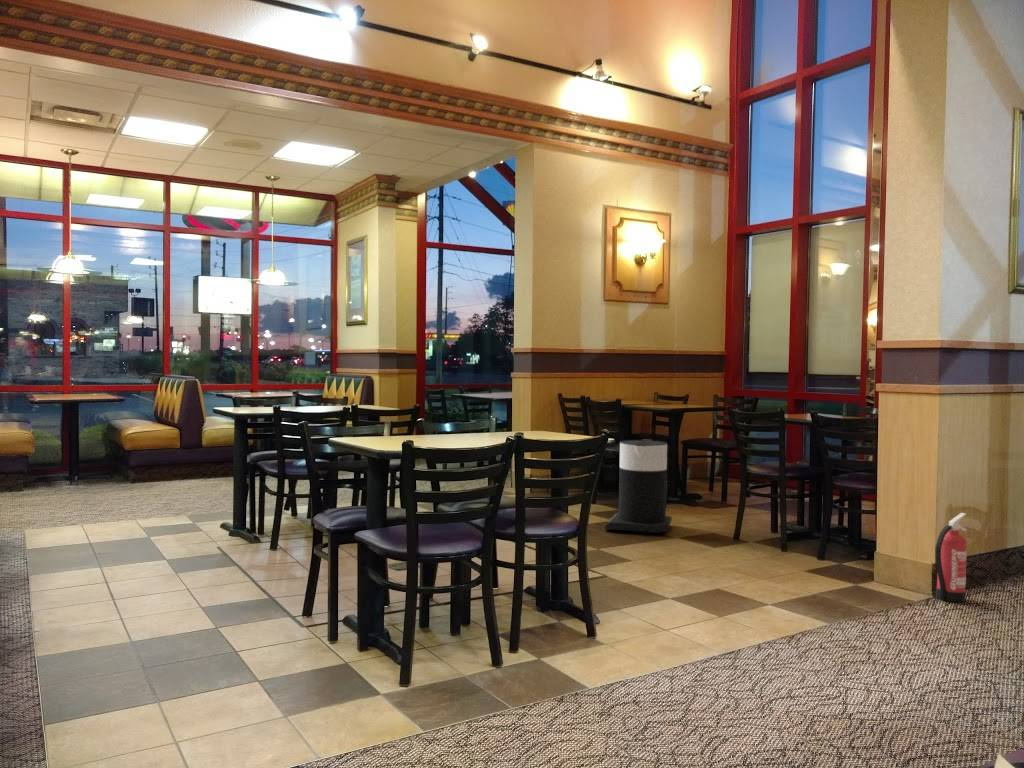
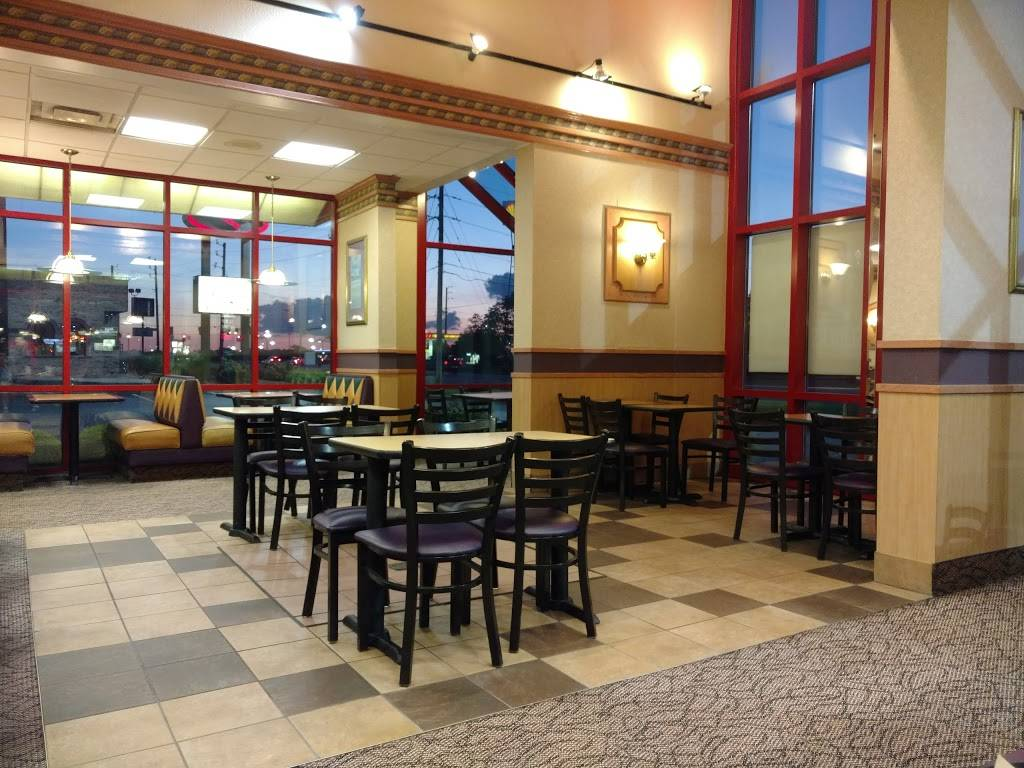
- trash can (640, 483)
- fire extinguisher (949, 556)
